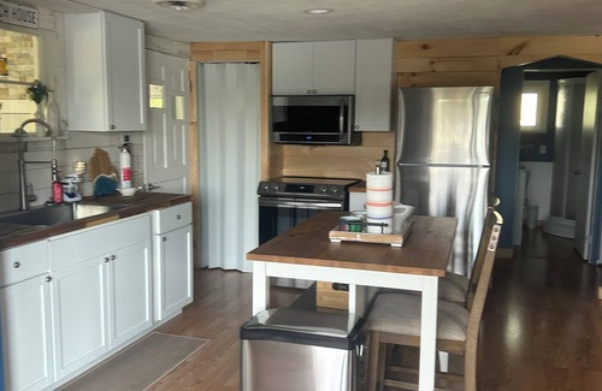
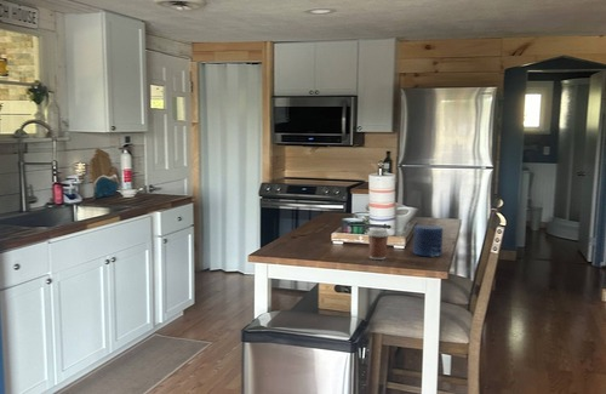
+ candle (427, 240)
+ coffee cup (377, 242)
